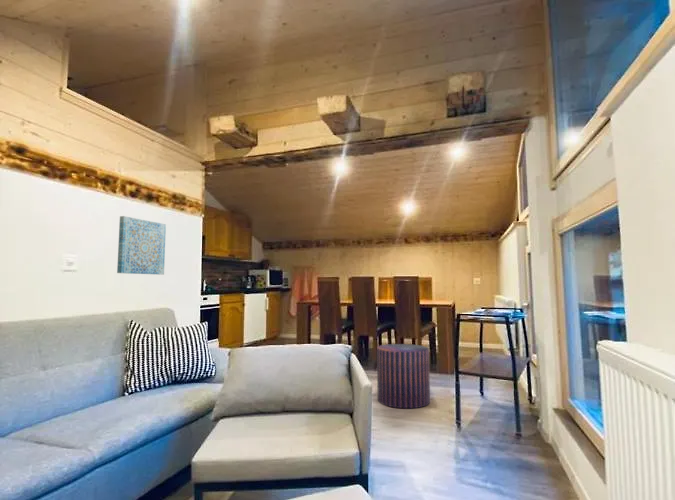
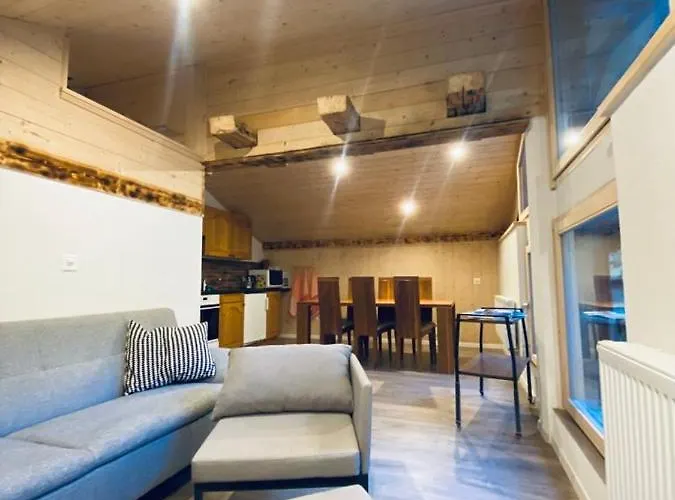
- wall art (143, 247)
- stool (403, 373)
